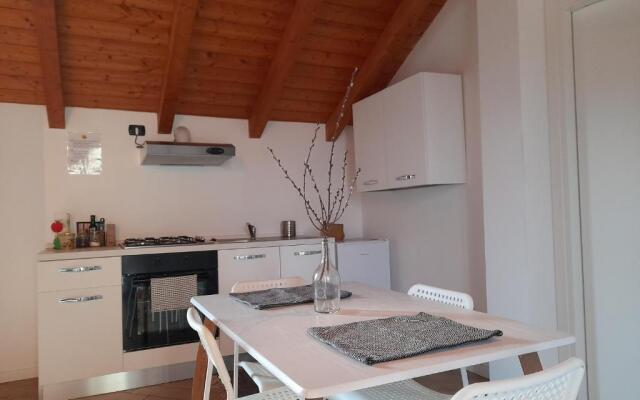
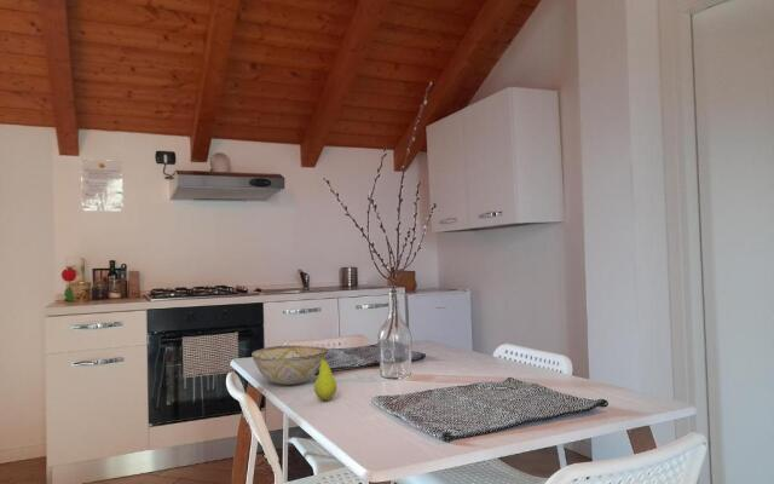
+ ceramic bowl (290, 365)
+ fruit (324, 376)
